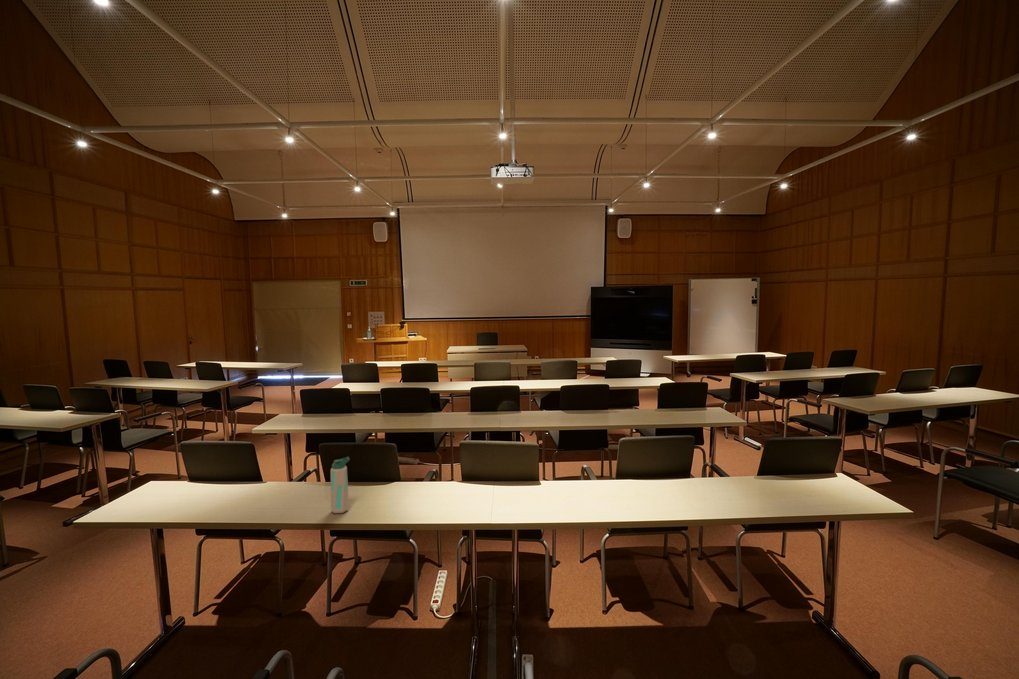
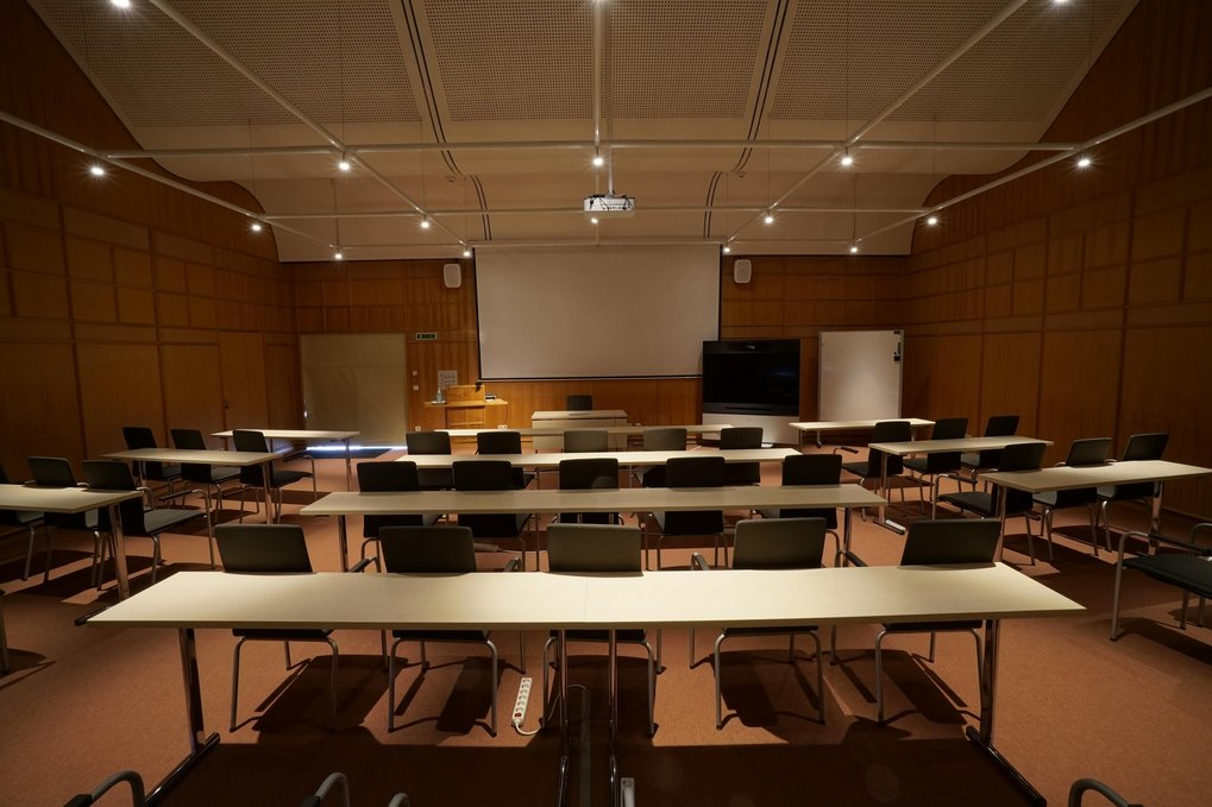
- water bottle (340, 484)
